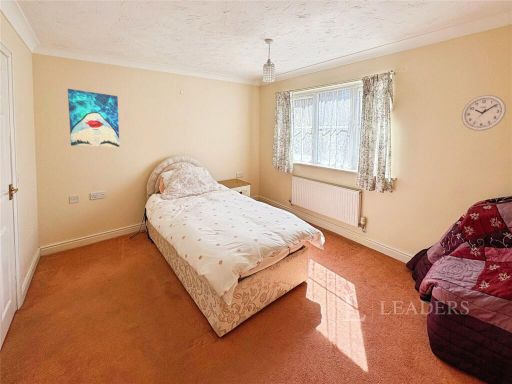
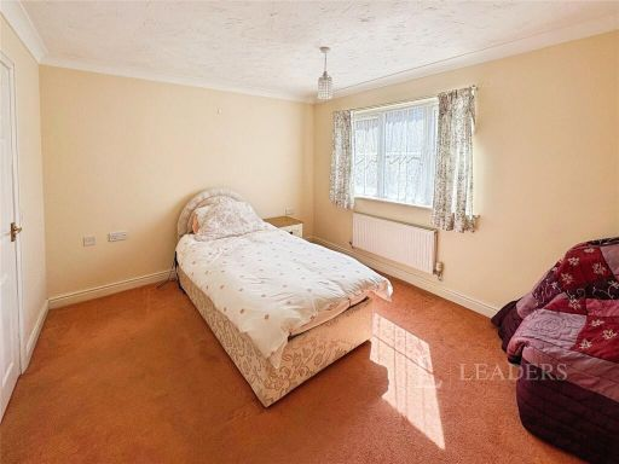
- wall art (95, 120)
- wall clock (482, 113)
